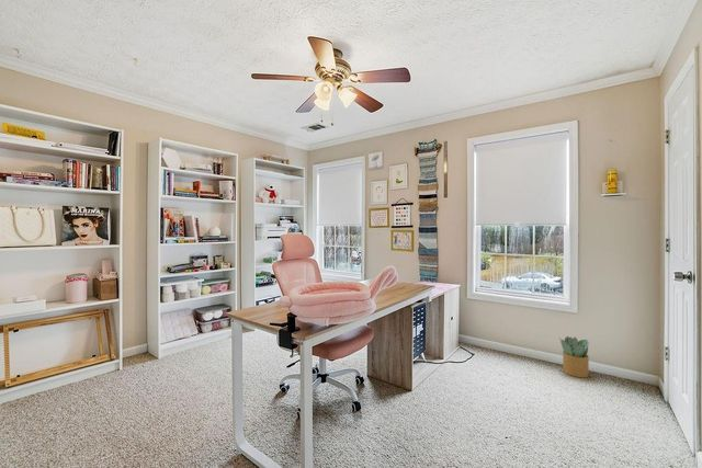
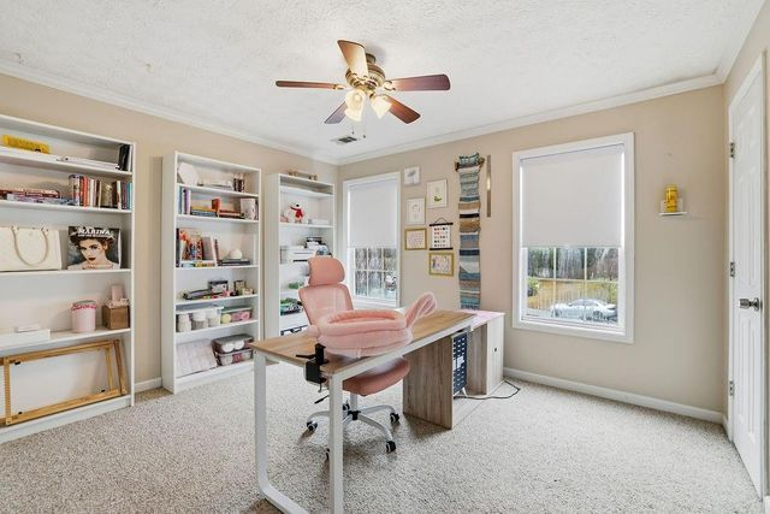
- potted plant (573, 355)
